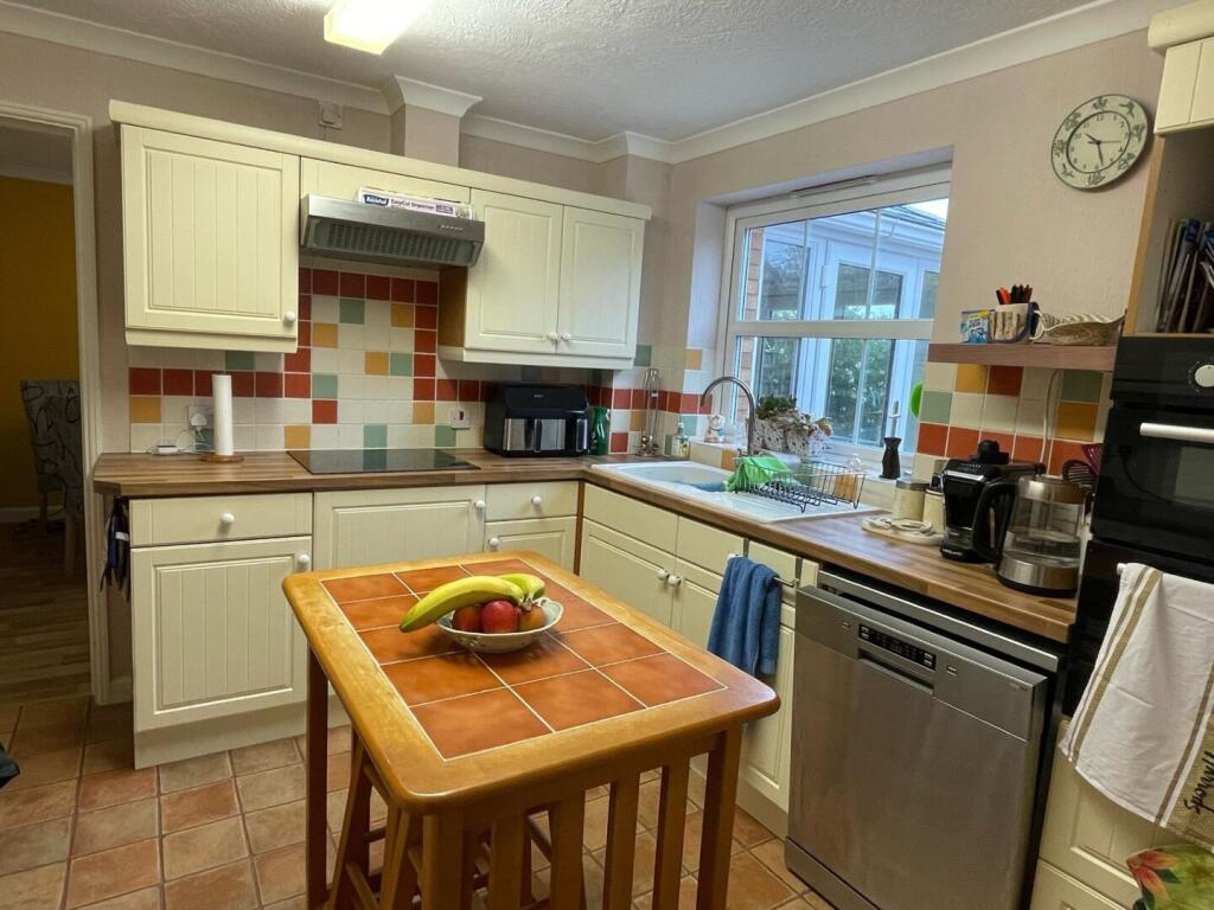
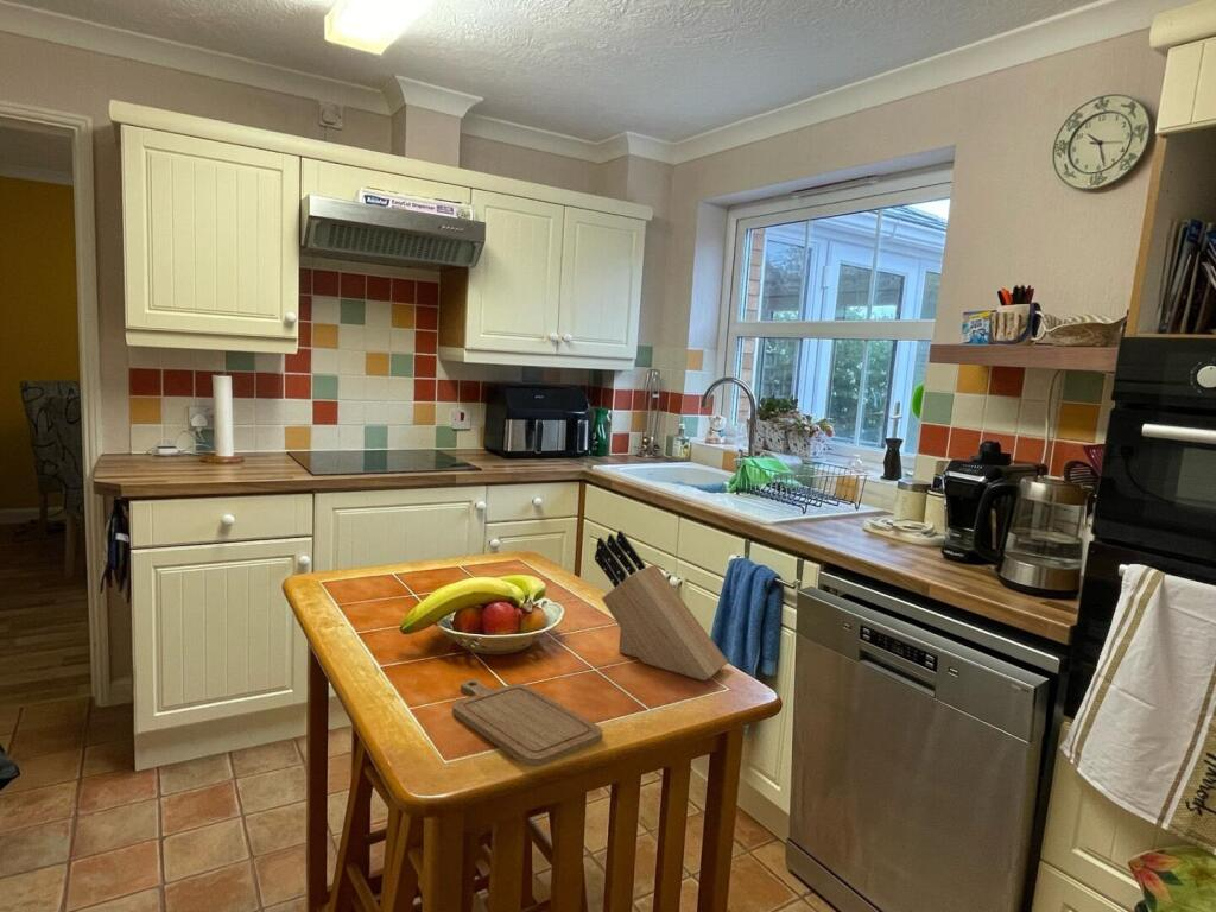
+ knife block (657, 600)
+ chopping board (514, 714)
